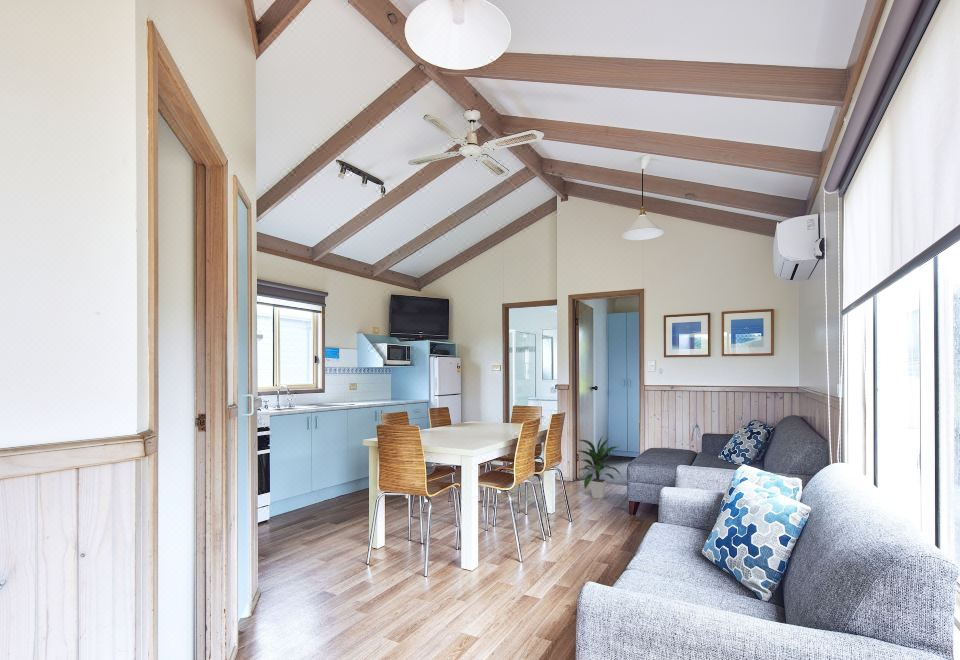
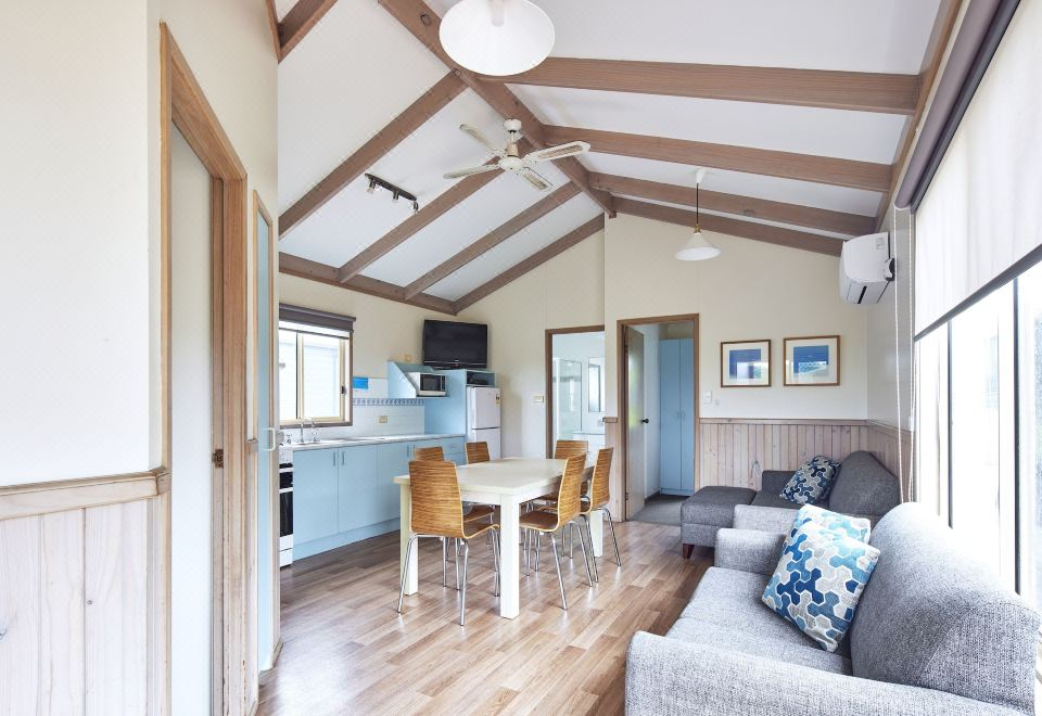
- indoor plant (596, 465)
